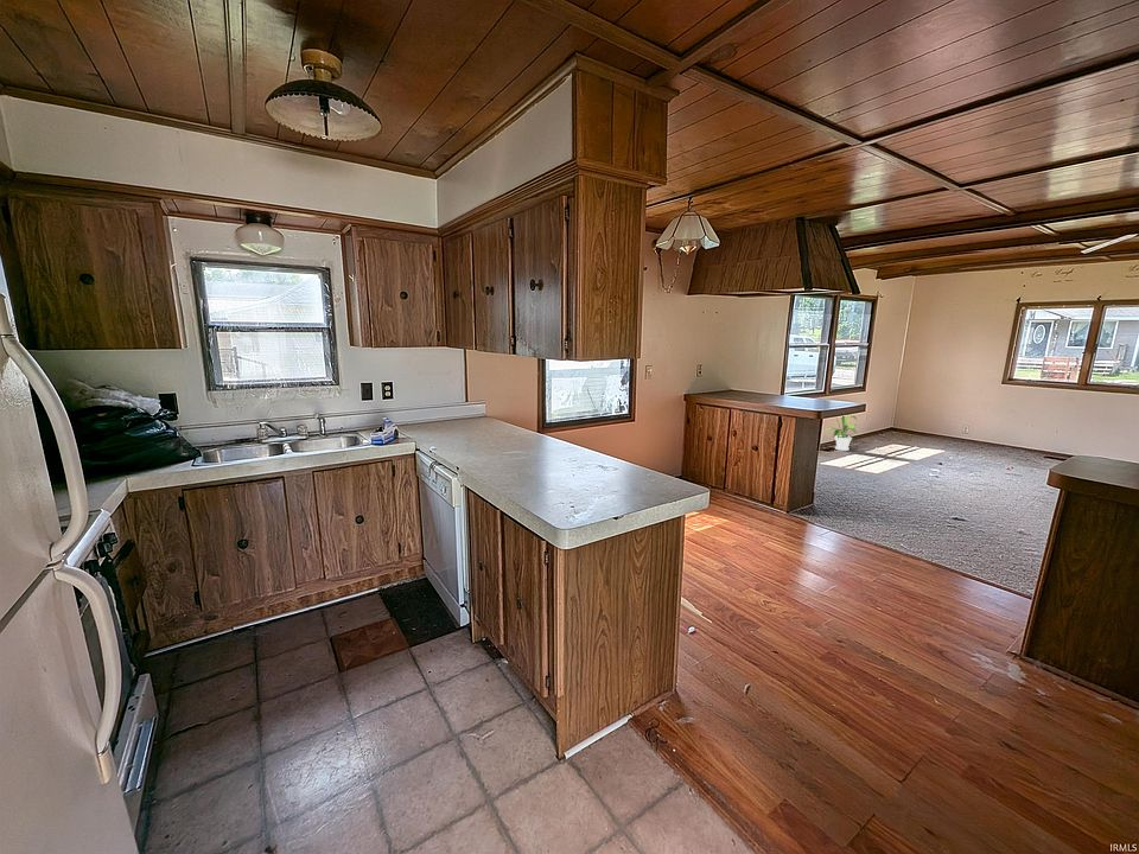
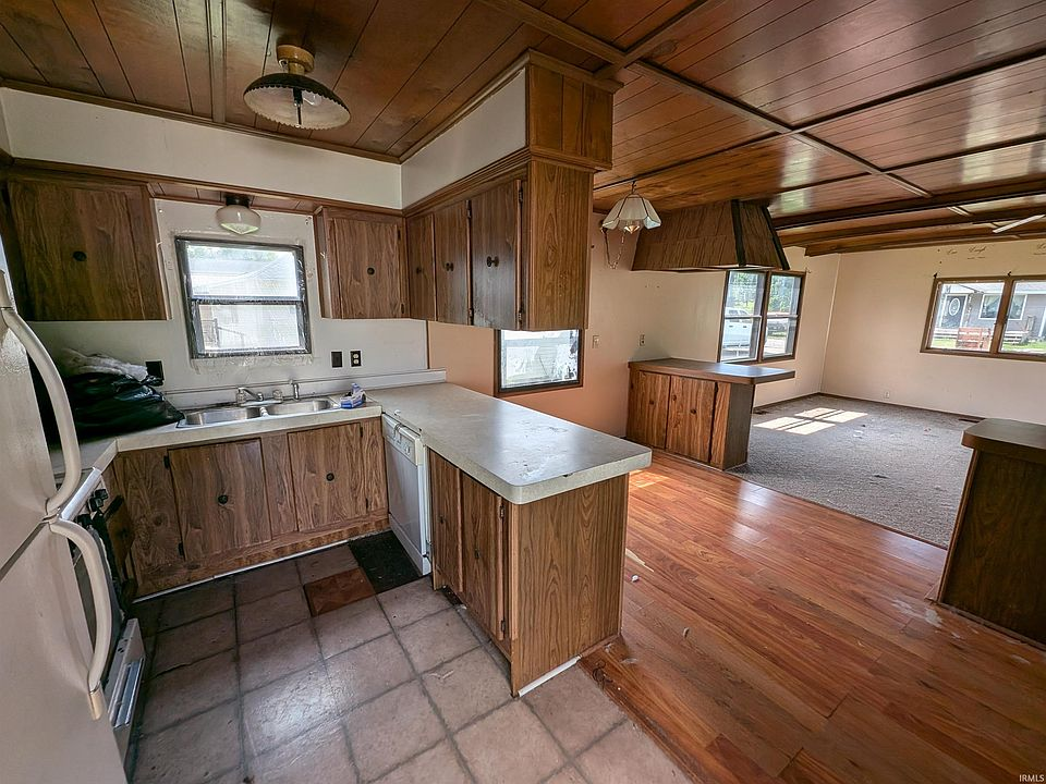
- house plant (844, 431)
